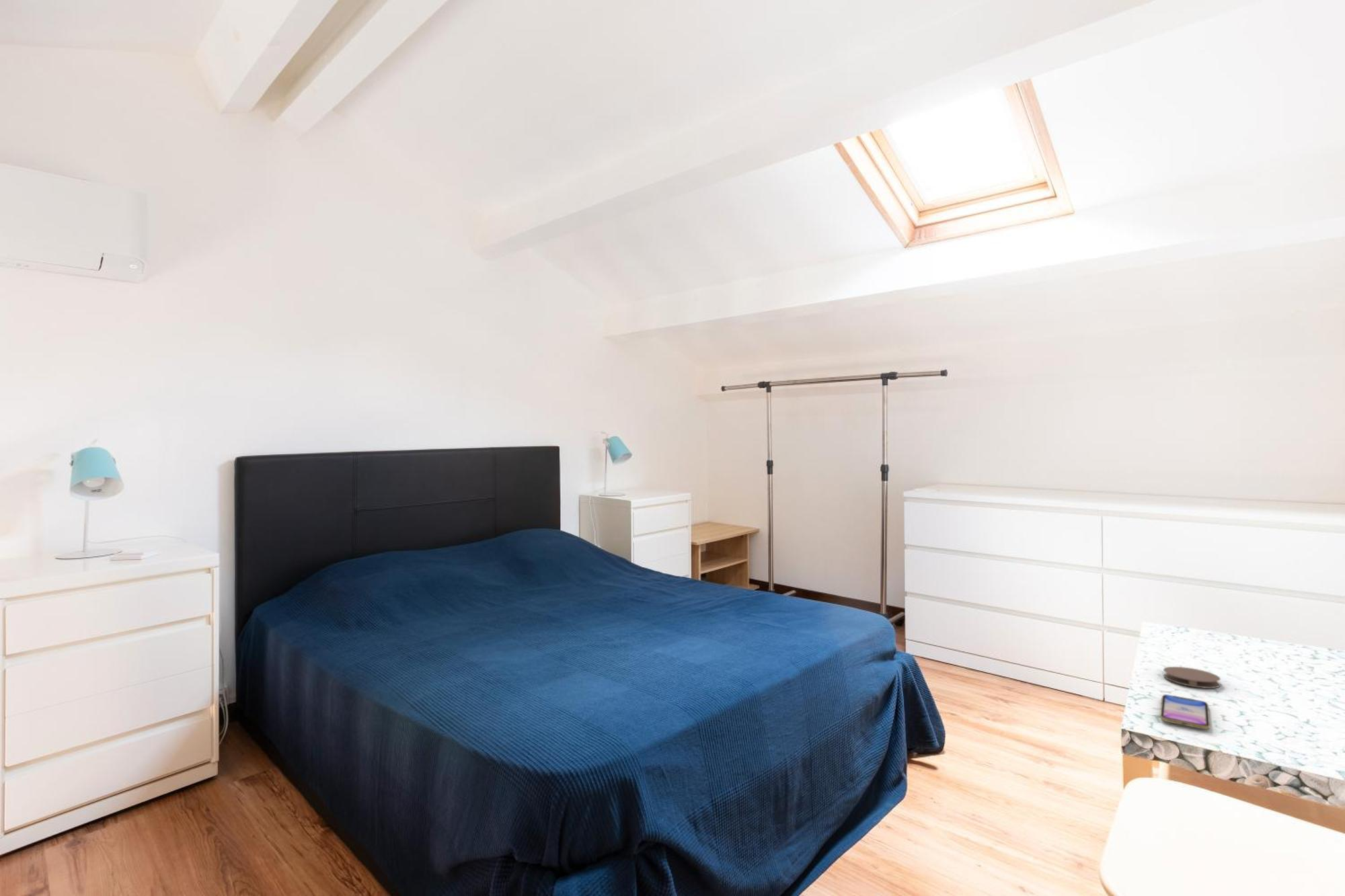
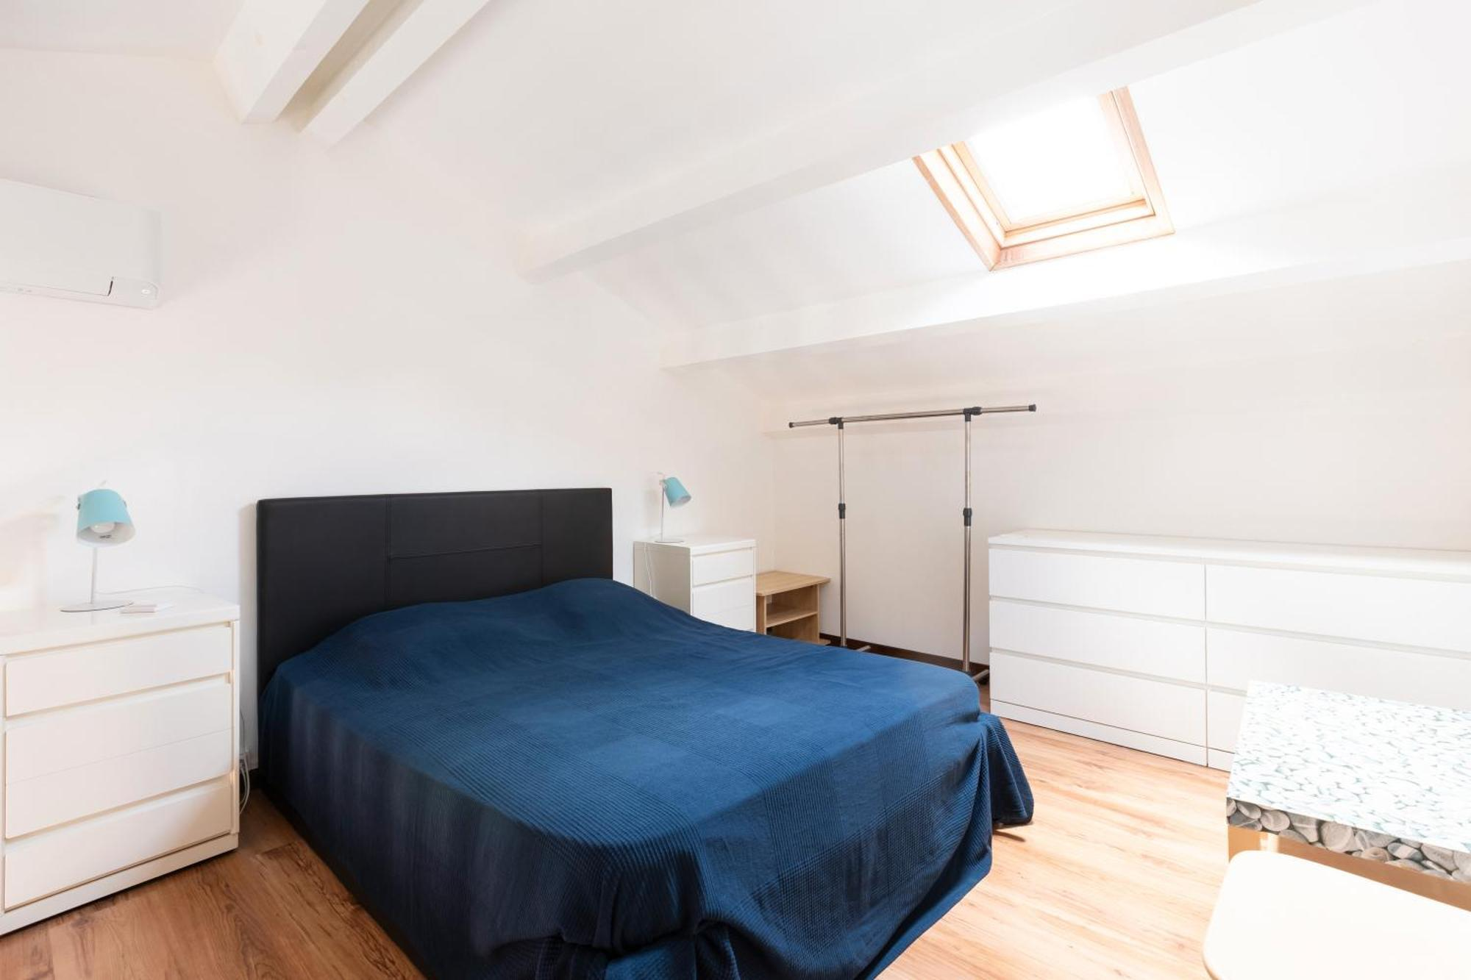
- coaster (1191, 677)
- smartphone (1184, 710)
